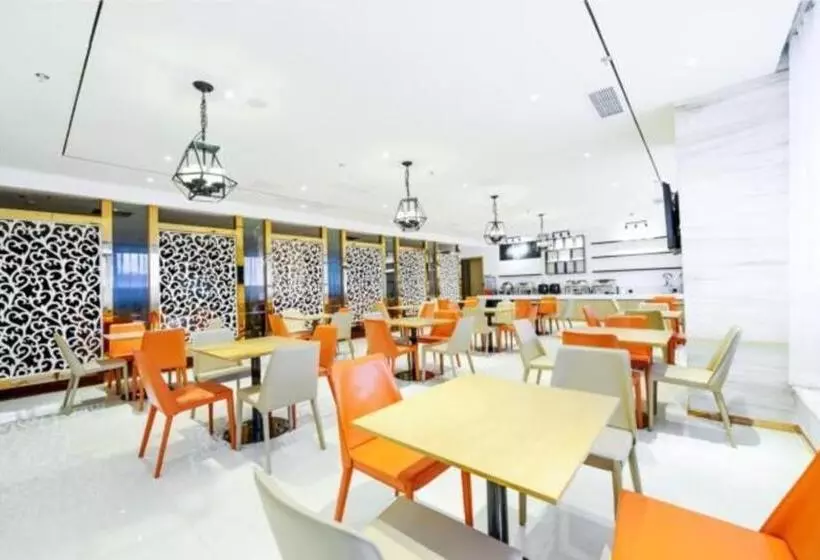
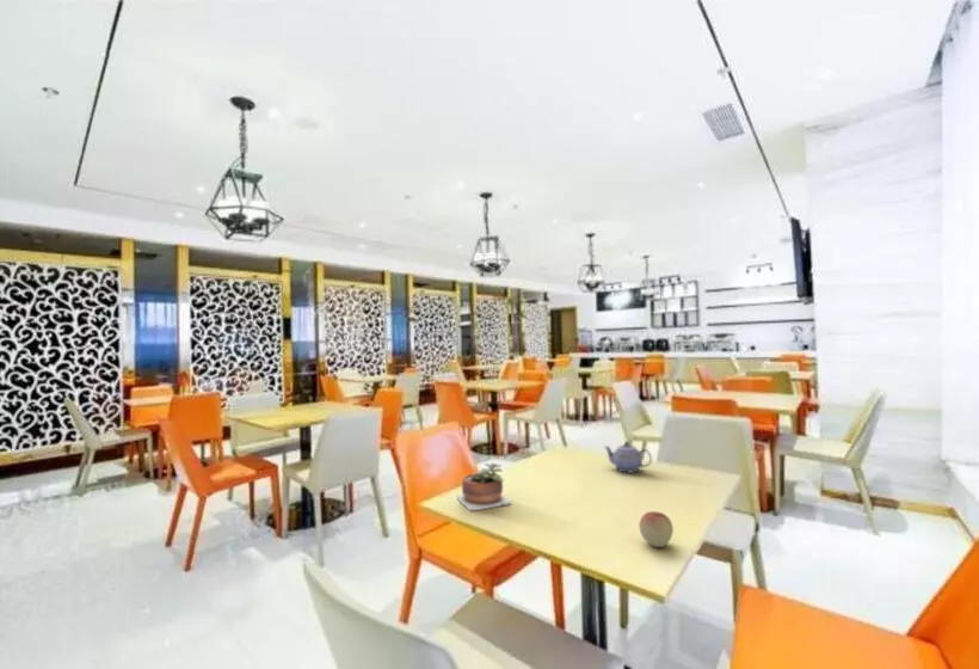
+ fruit (657, 528)
+ succulent plant (482, 481)
+ teapot (627, 455)
